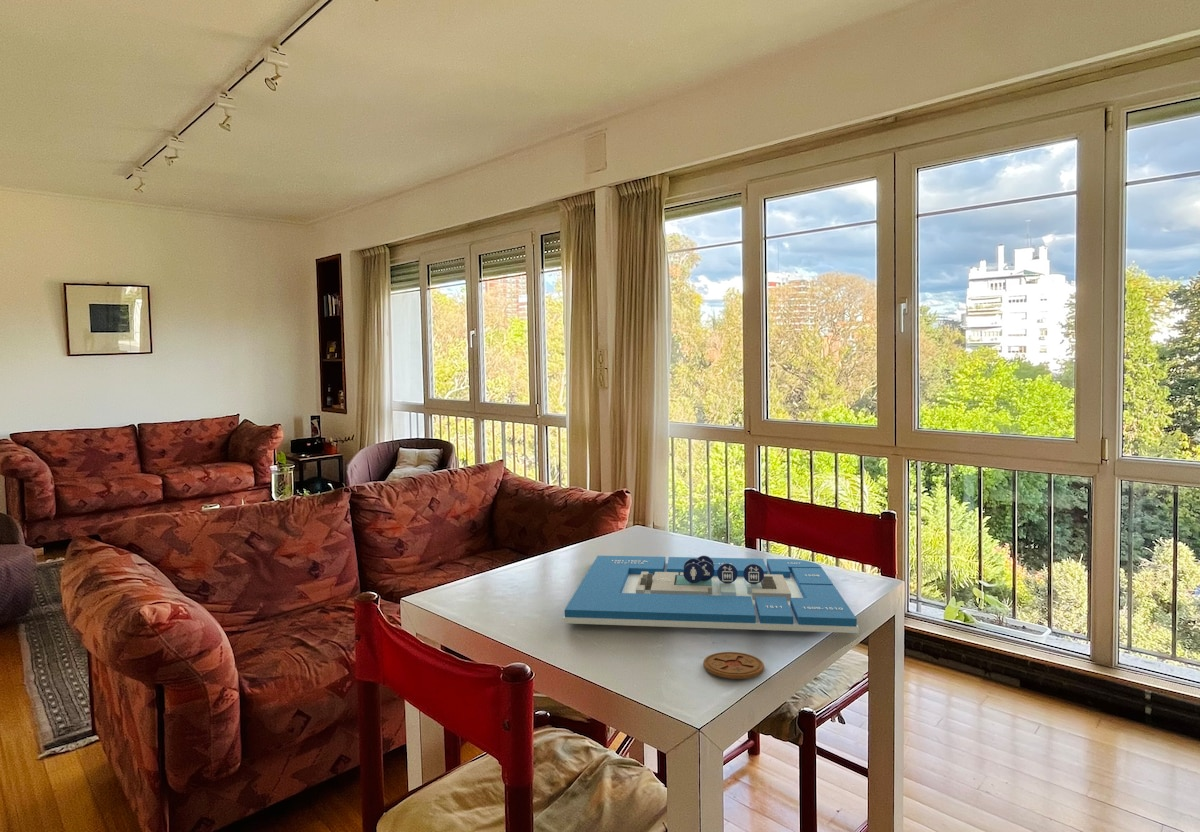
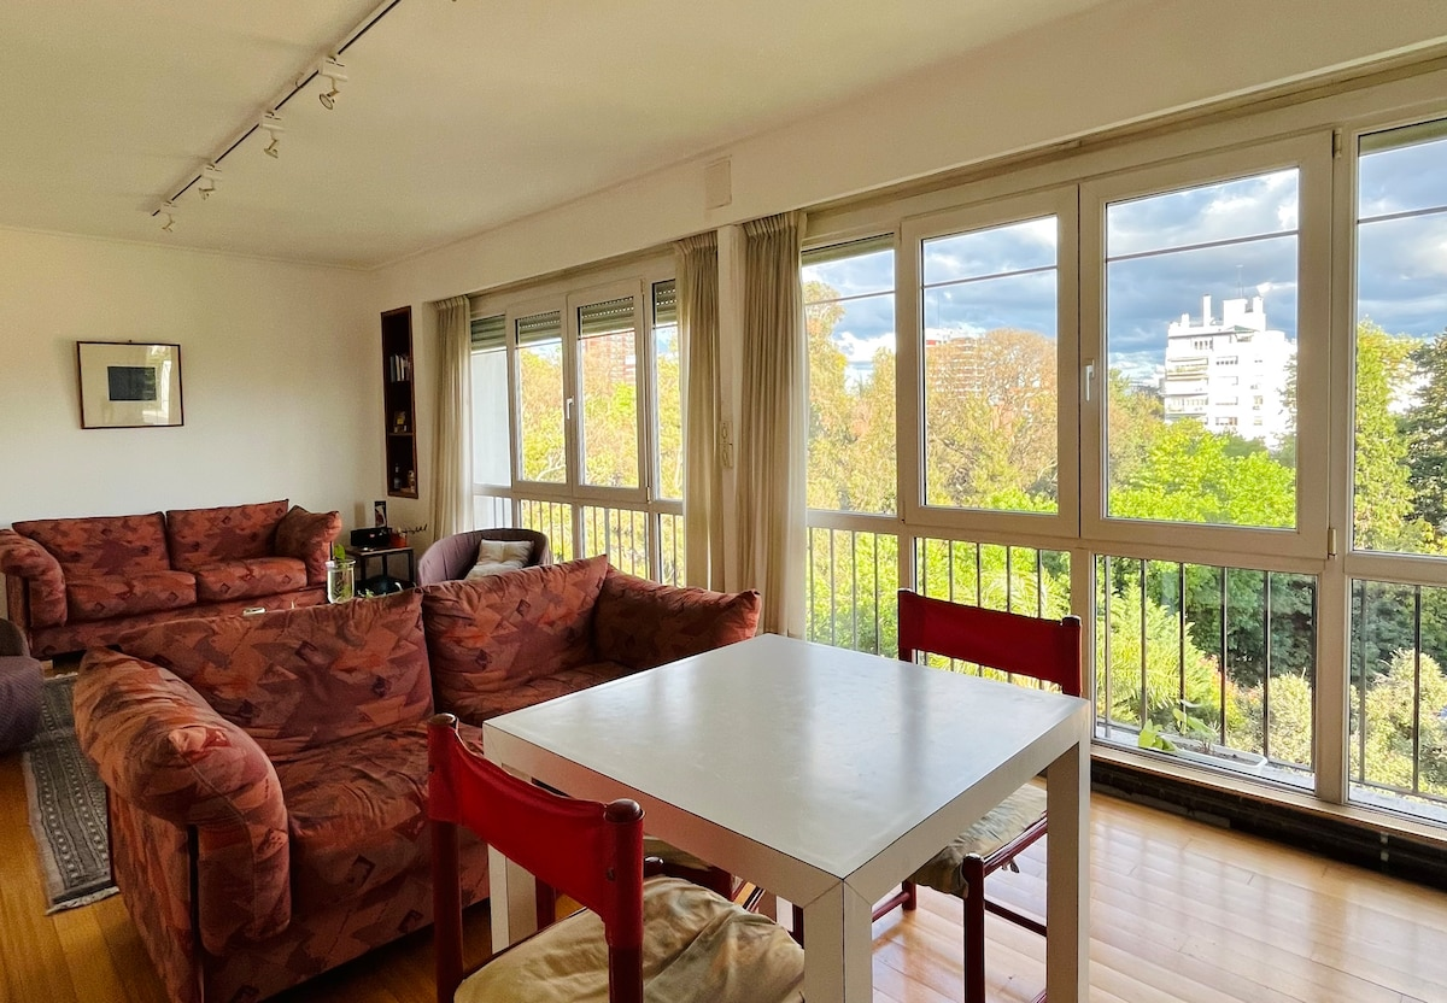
- architectural model (705, 577)
- coaster (733, 664)
